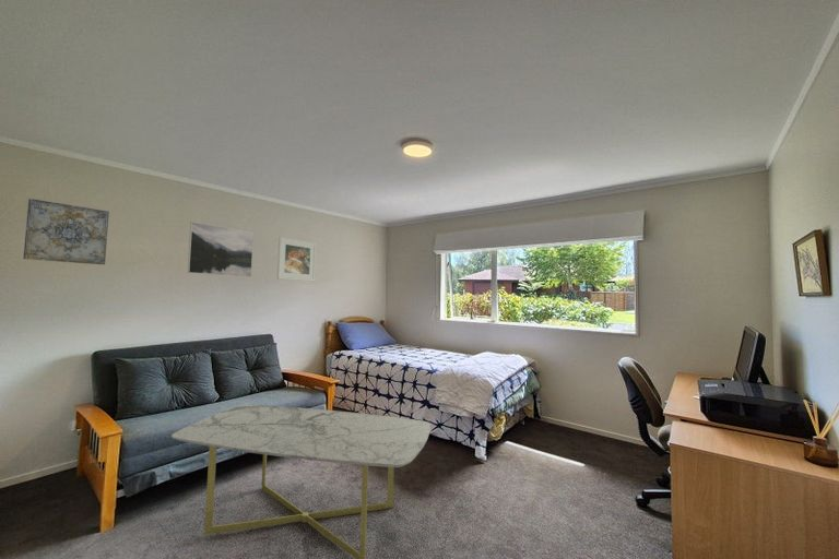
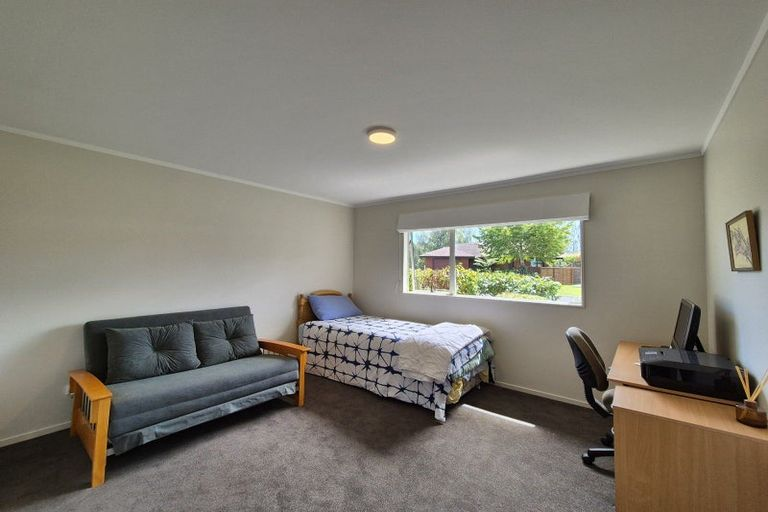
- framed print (222, 251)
- coffee table (307, 459)
- wall art (69, 233)
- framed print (297, 260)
